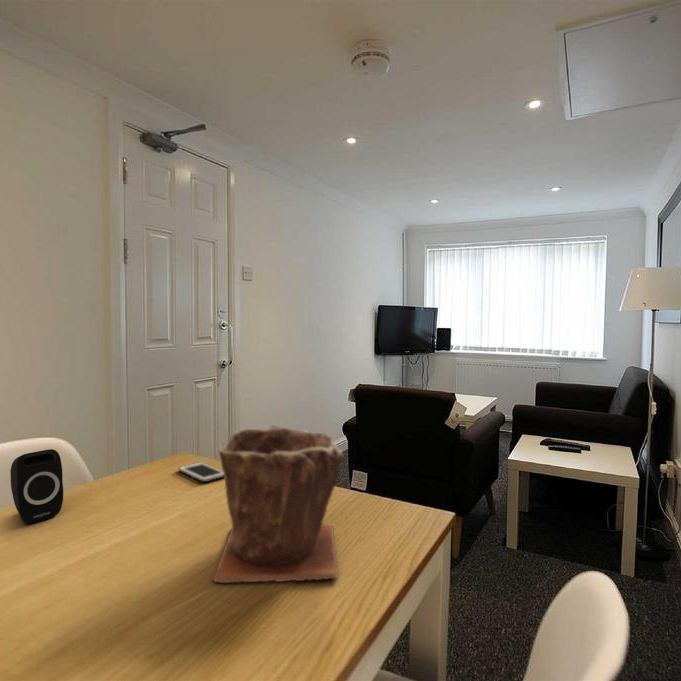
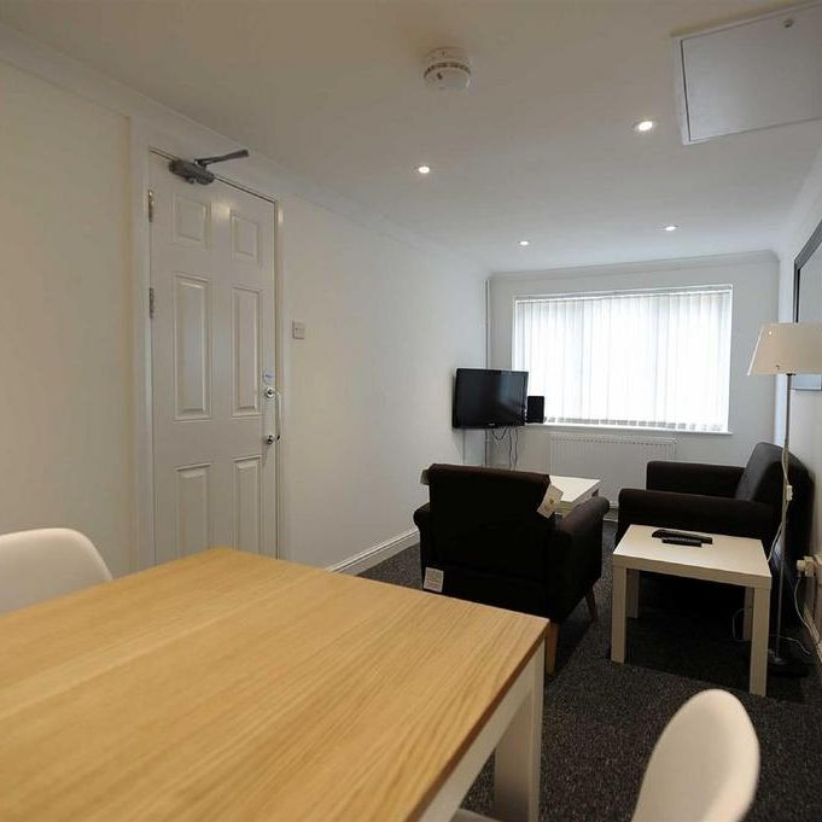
- plant pot (280, 493)
- cell phone (202, 471)
- speaker (33, 482)
